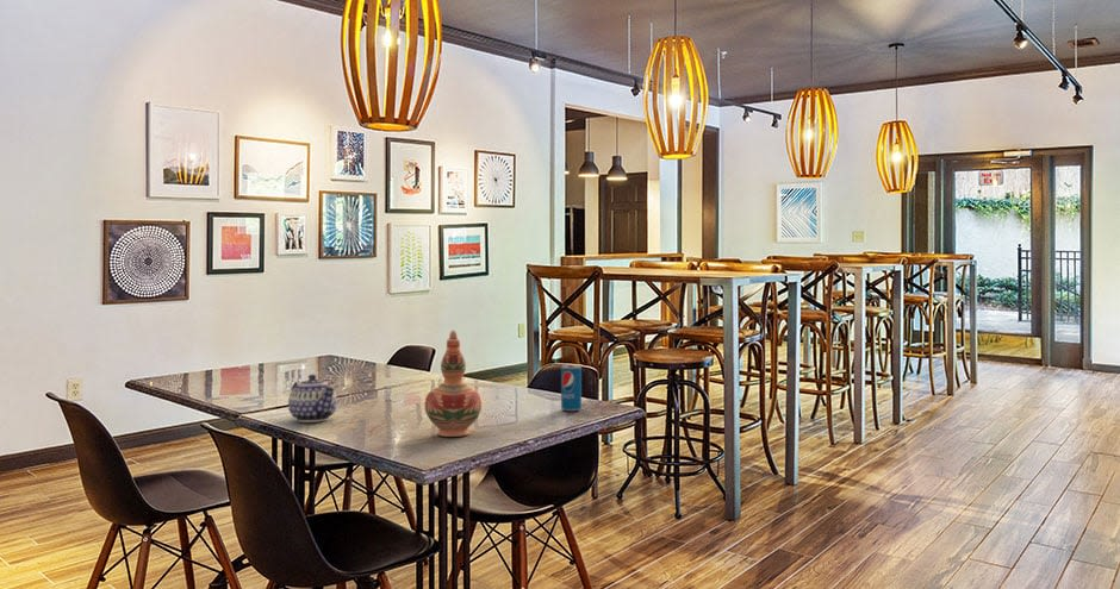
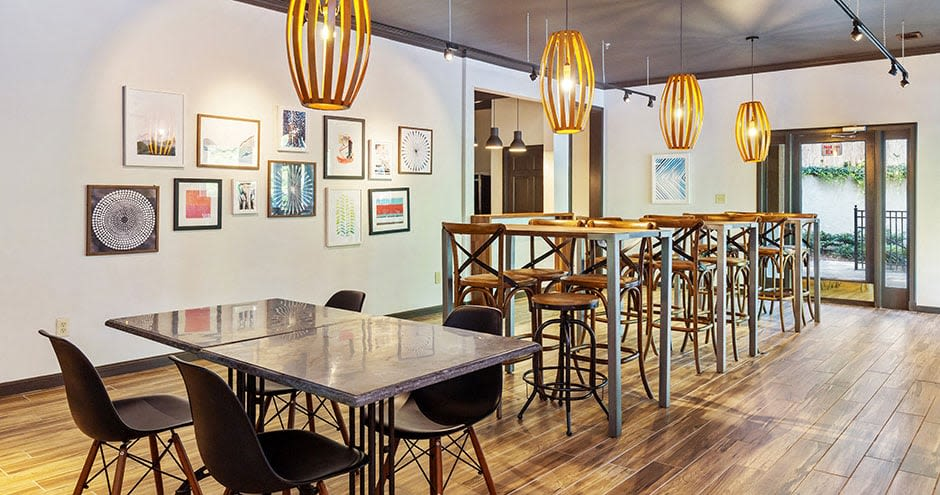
- teapot (312, 396)
- decorative vase (453, 382)
- beverage can (571, 387)
